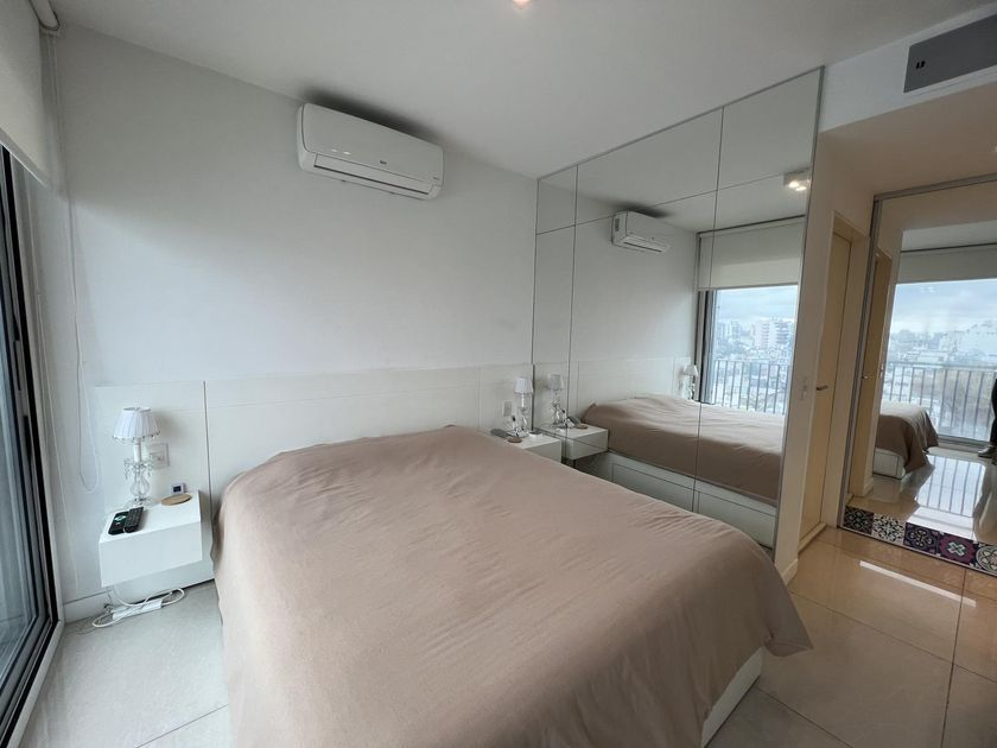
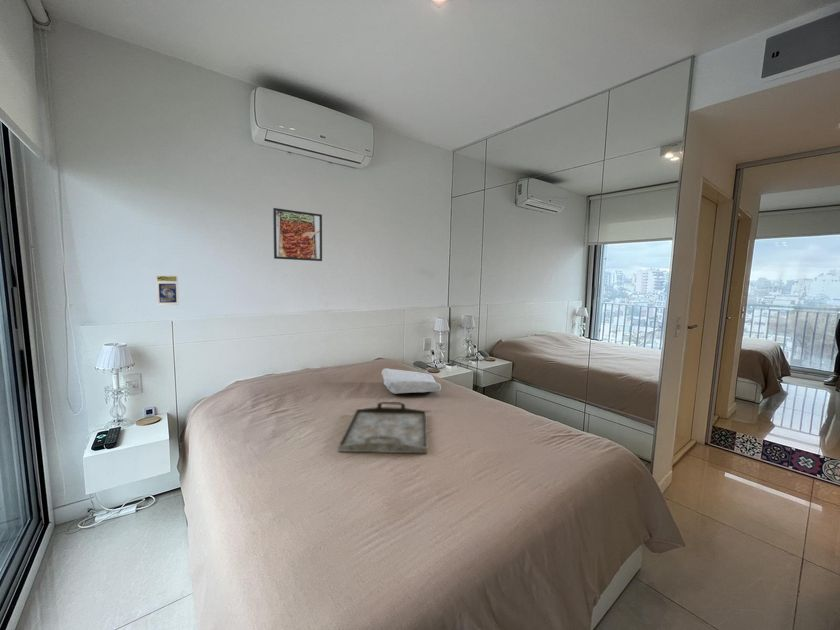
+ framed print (298, 235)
+ serving tray (387, 424)
+ soap bar (409, 381)
+ trading card display case (167, 290)
